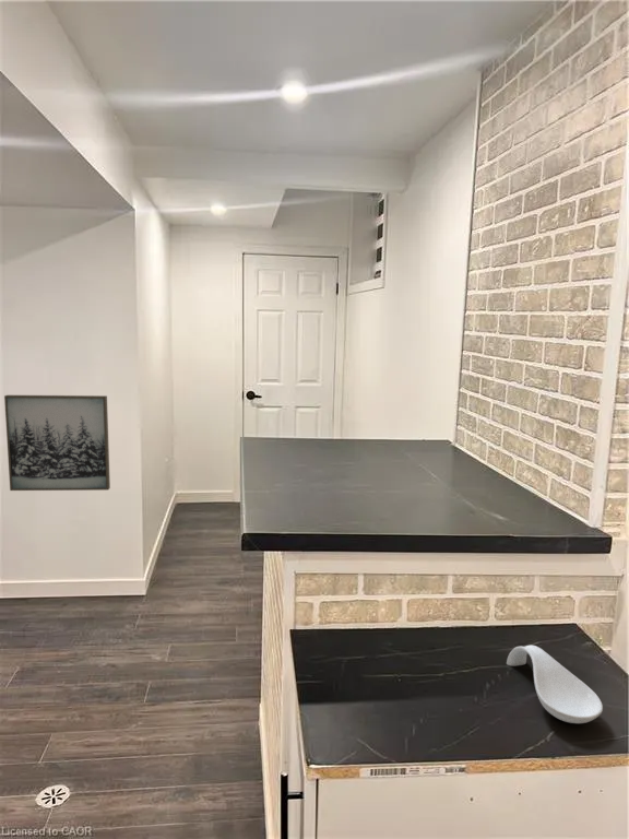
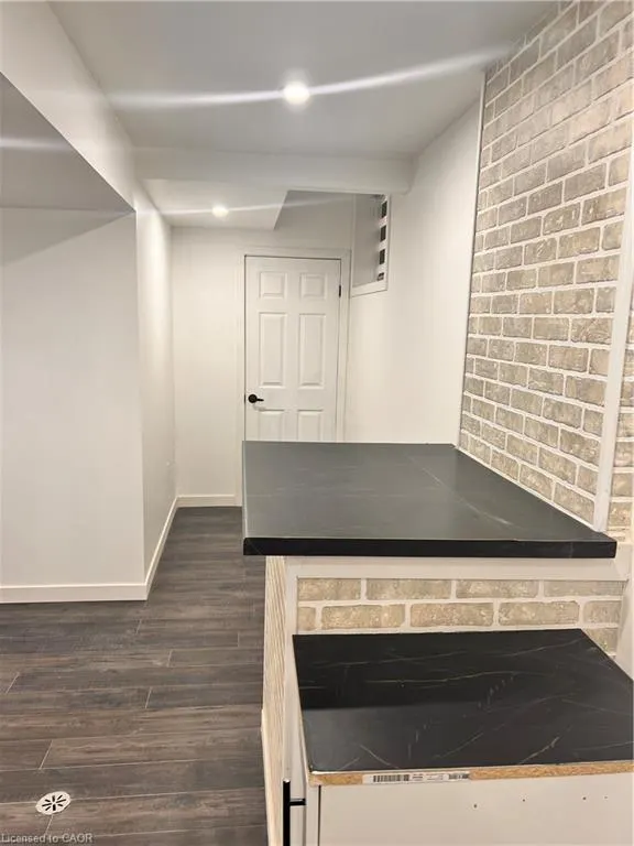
- spoon rest (548, 680)
- wall art (58, 442)
